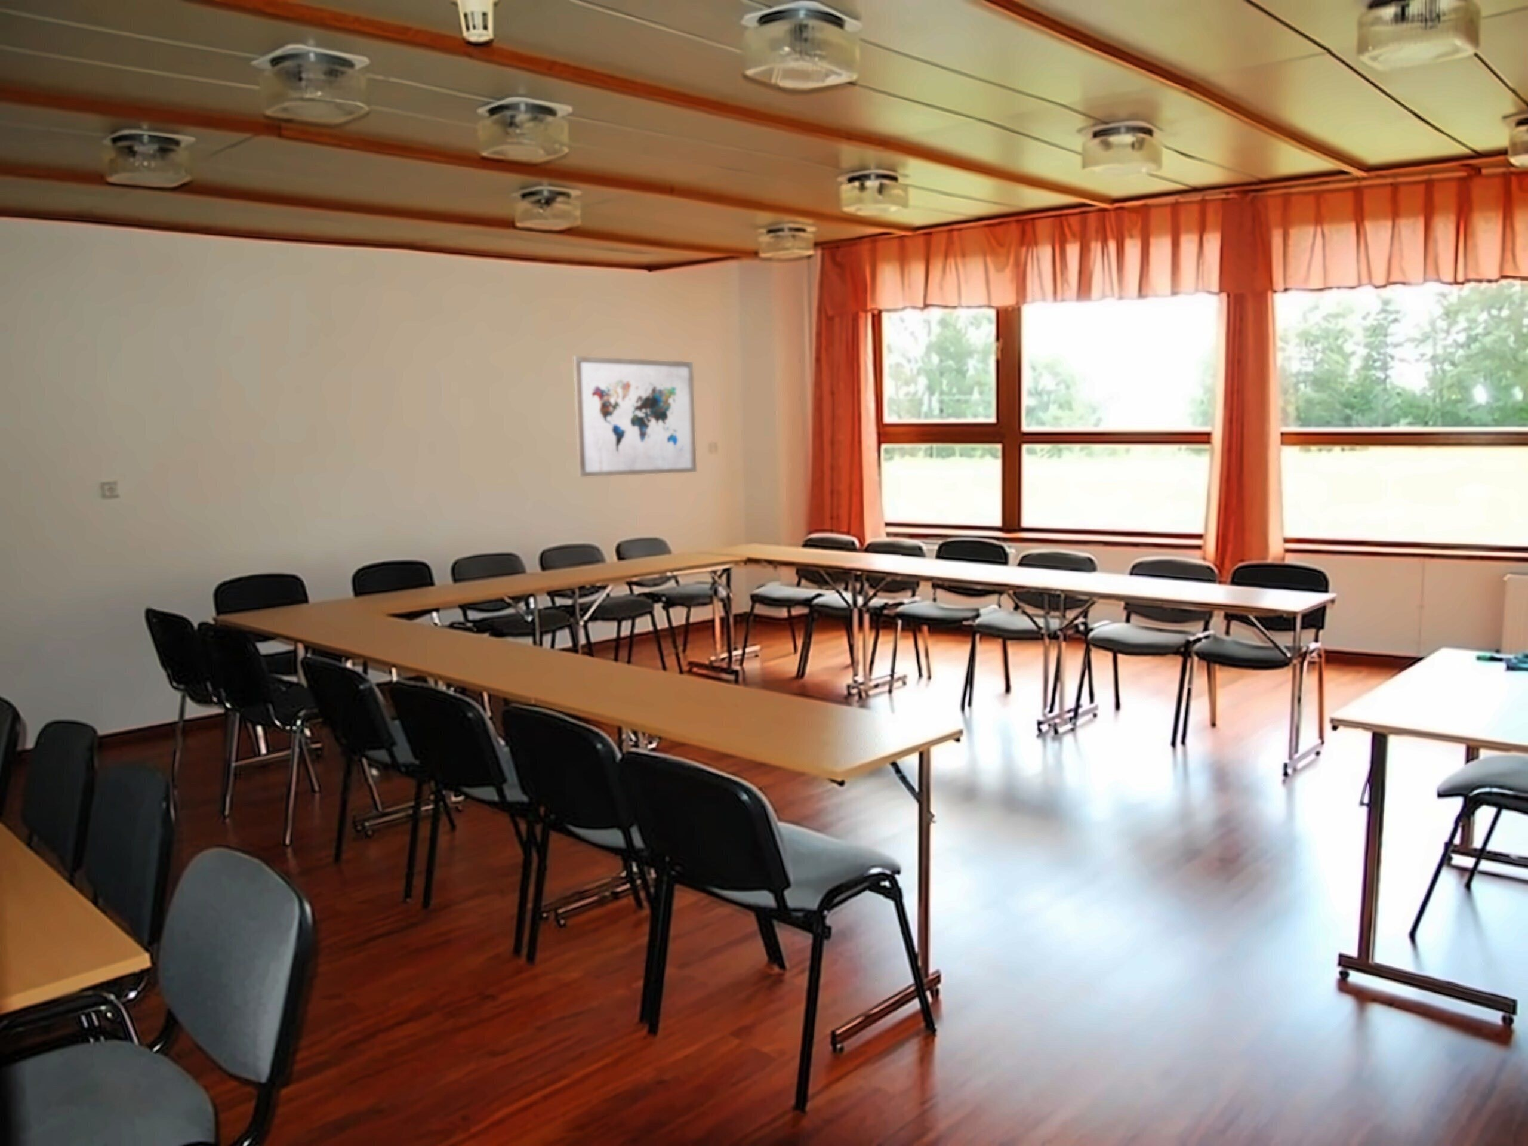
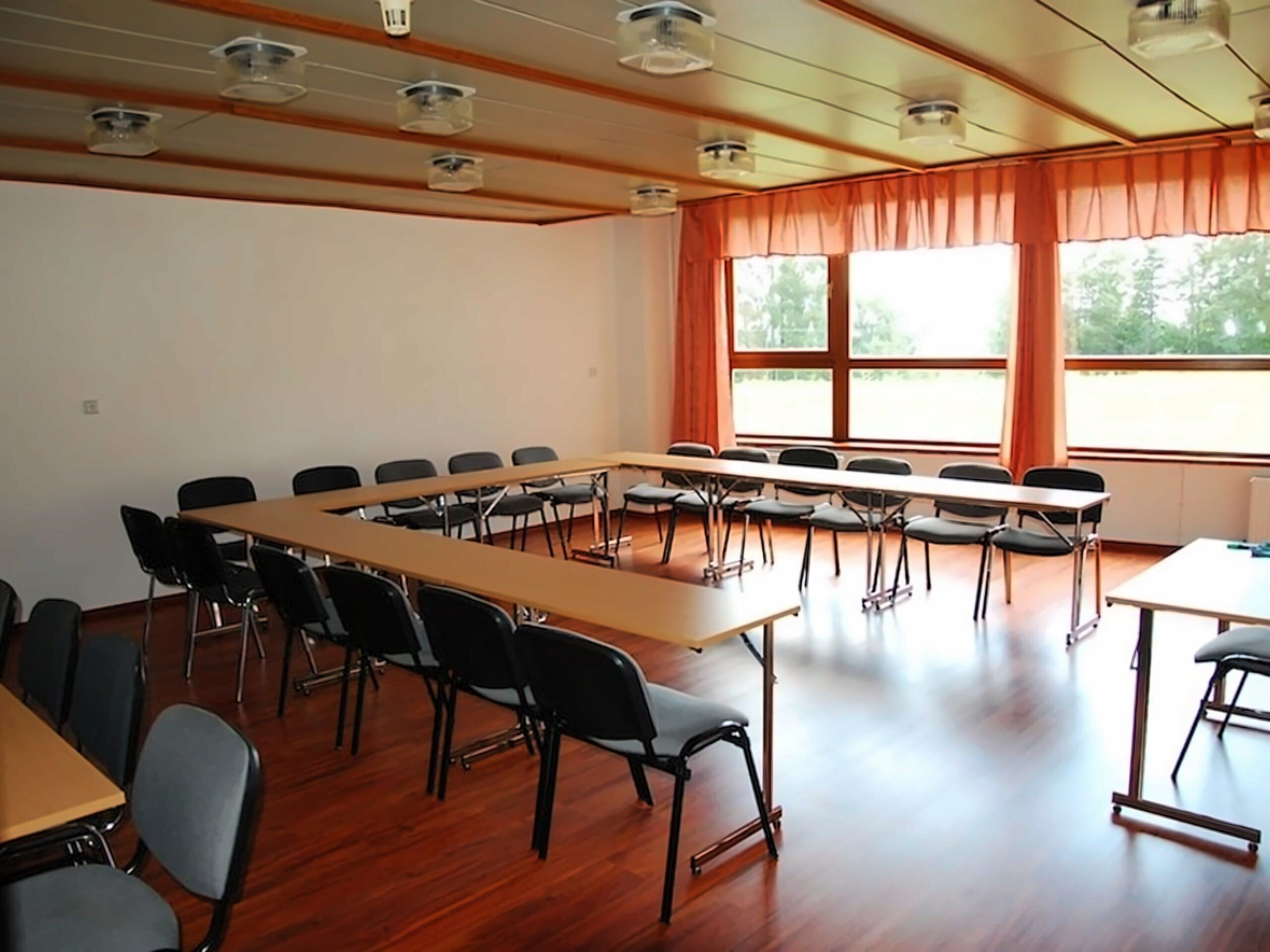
- wall art (638, 417)
